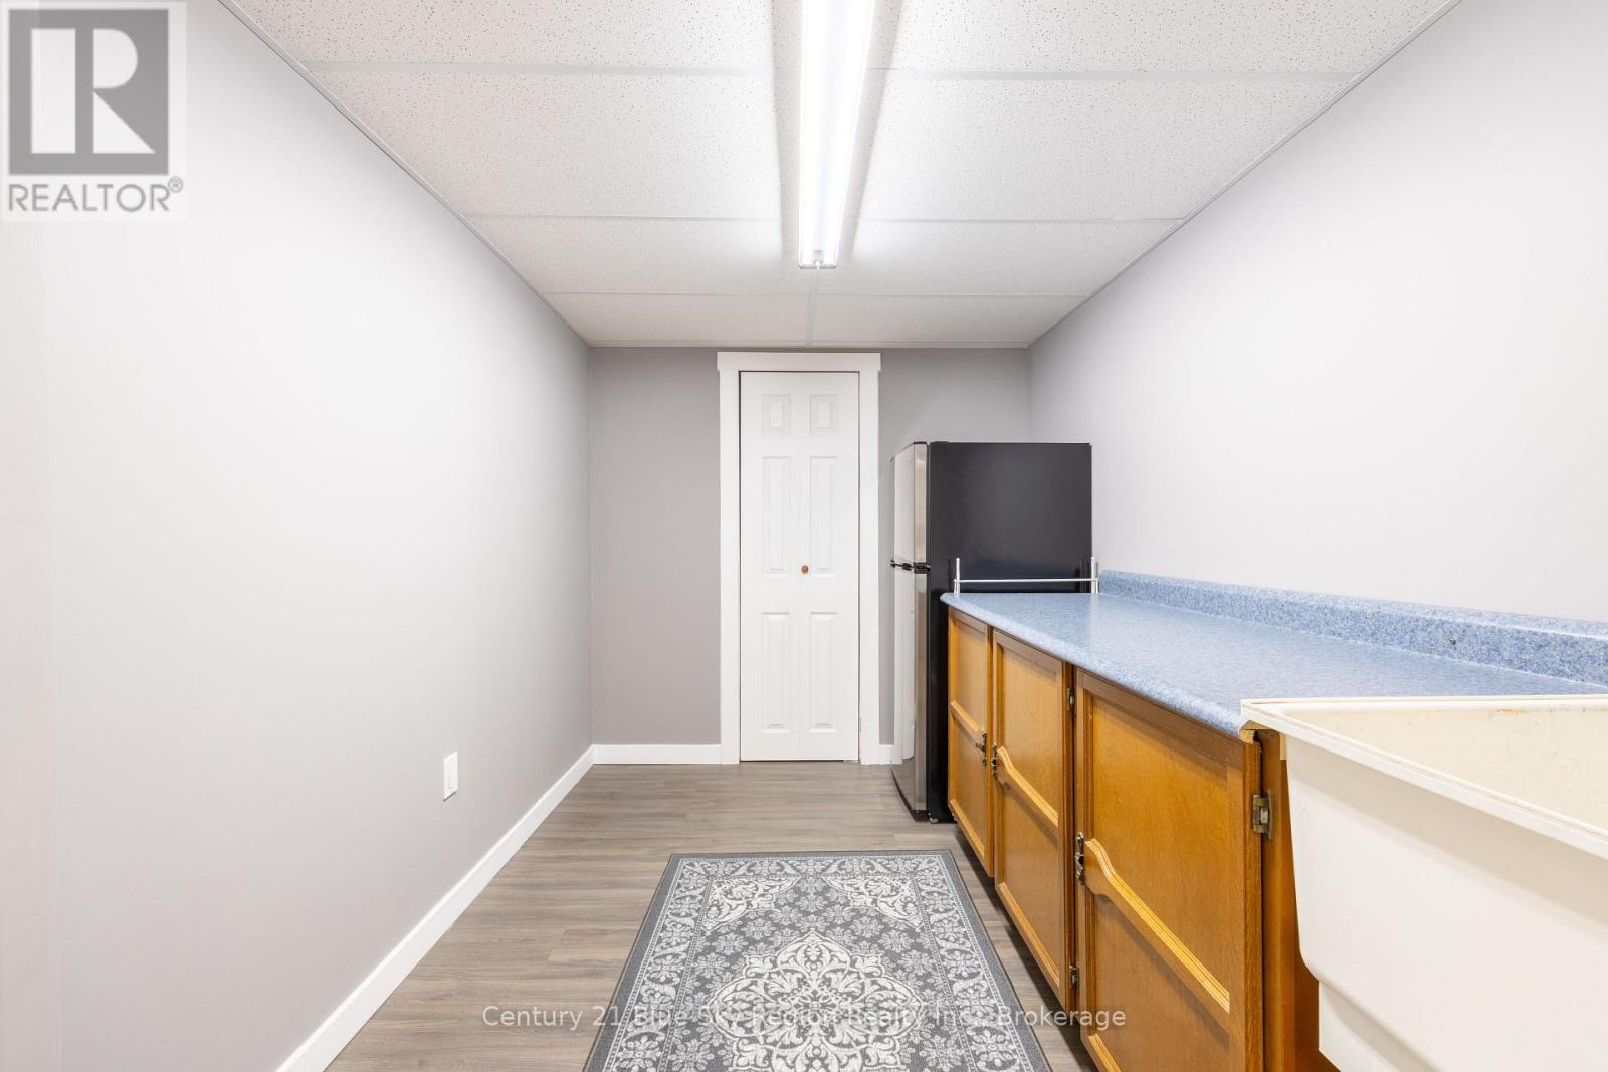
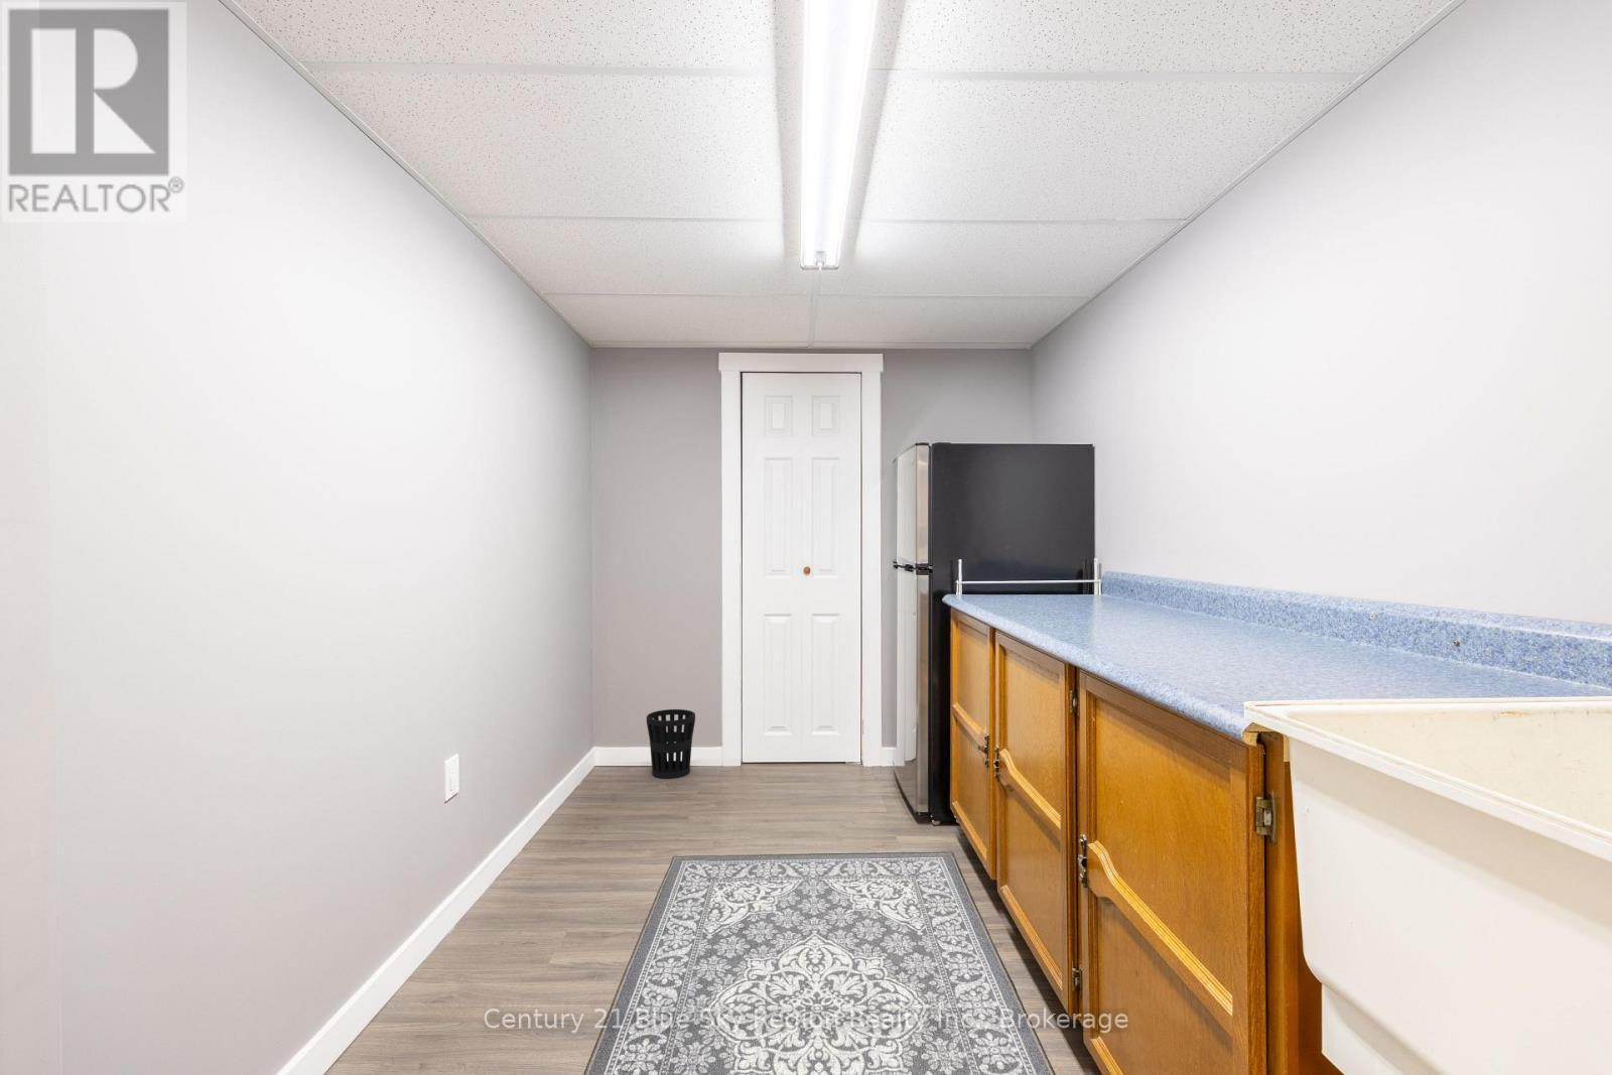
+ wastebasket (670, 744)
